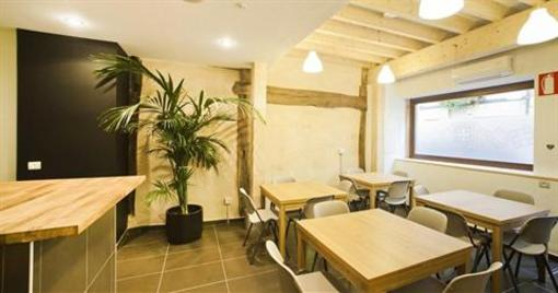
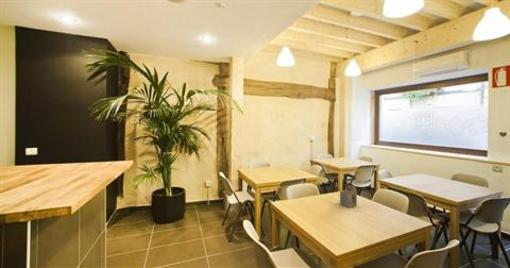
+ napkin holder (348, 196)
